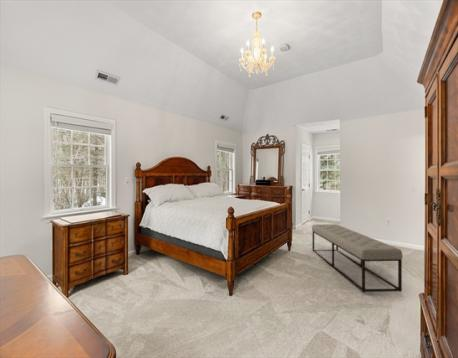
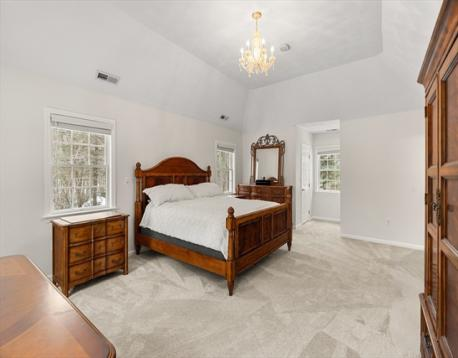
- bench (347, 250)
